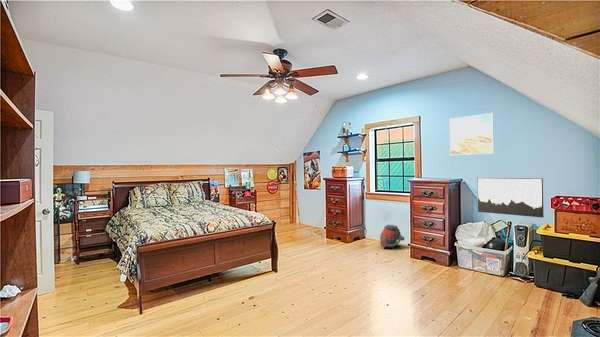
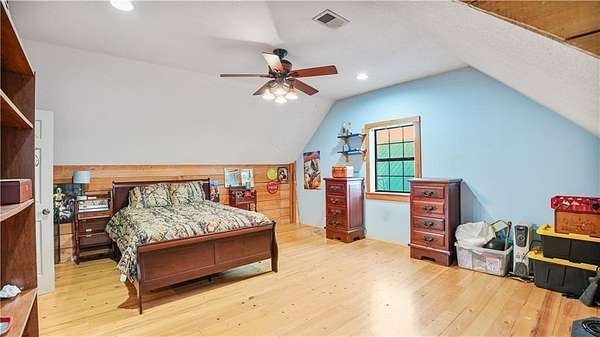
- wall art (508, 196)
- helmet (392, 236)
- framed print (470, 135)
